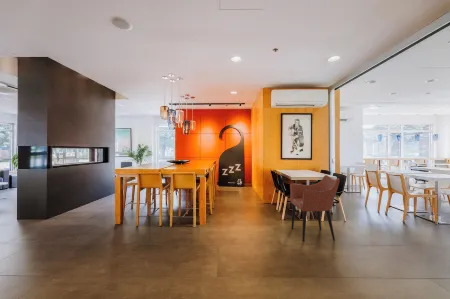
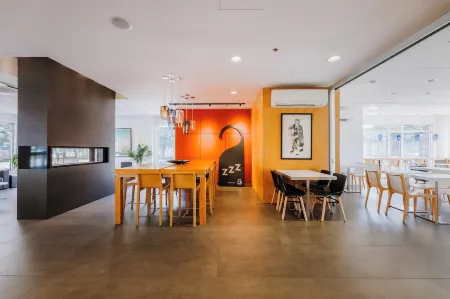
- armchair (315, 205)
